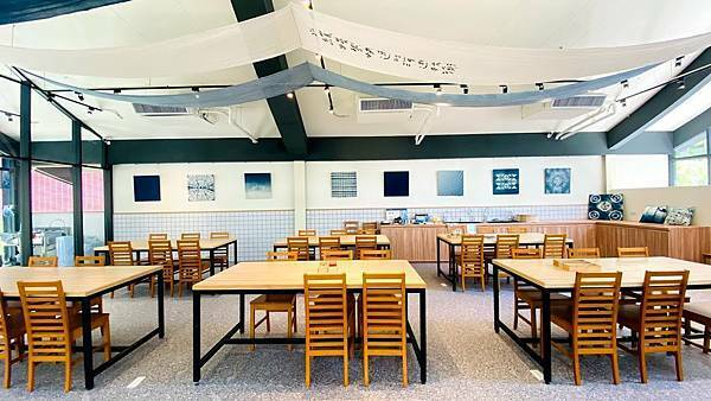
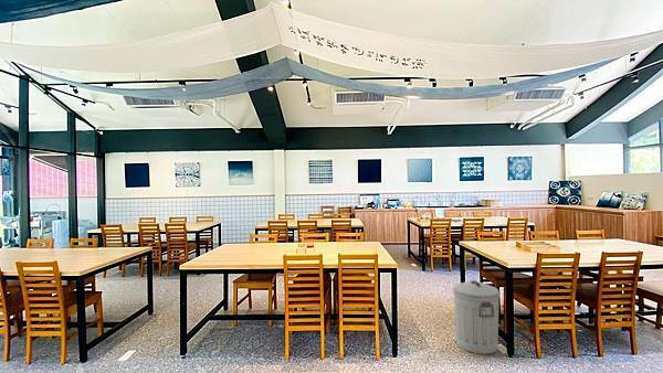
+ trash can (475, 312)
